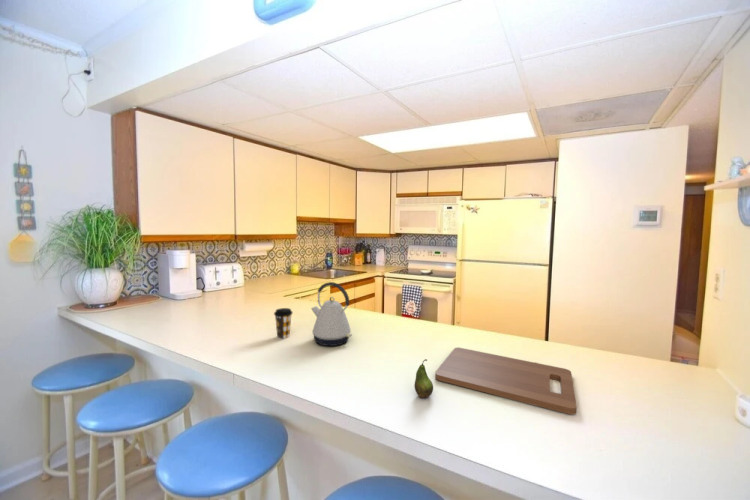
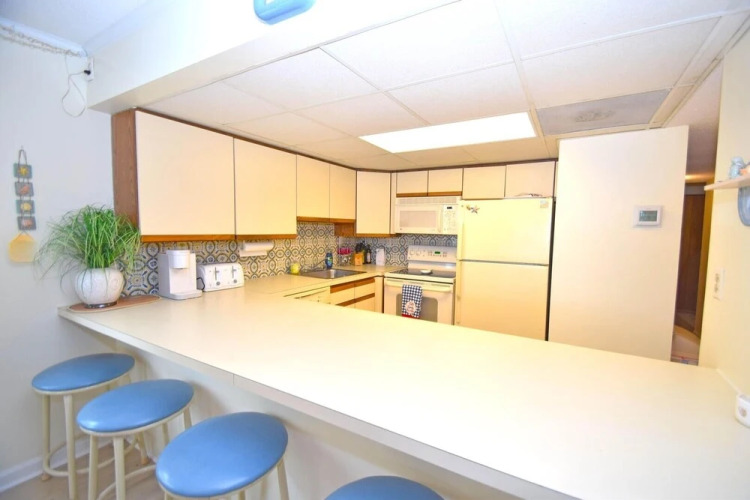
- coffee cup (283, 323)
- fruit (424, 375)
- cutting board (503, 374)
- kettle (330, 311)
